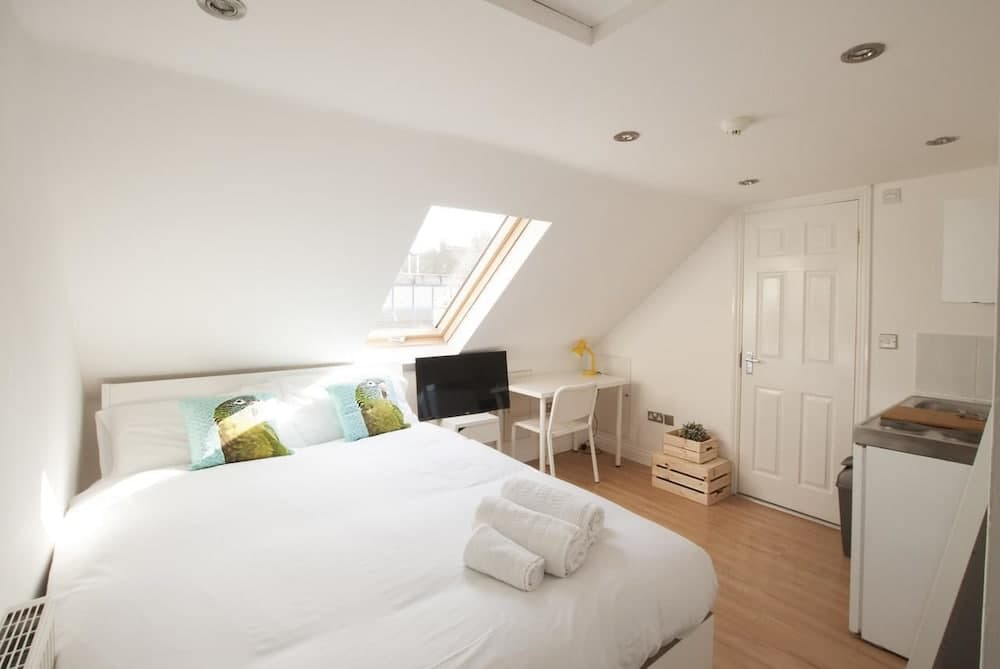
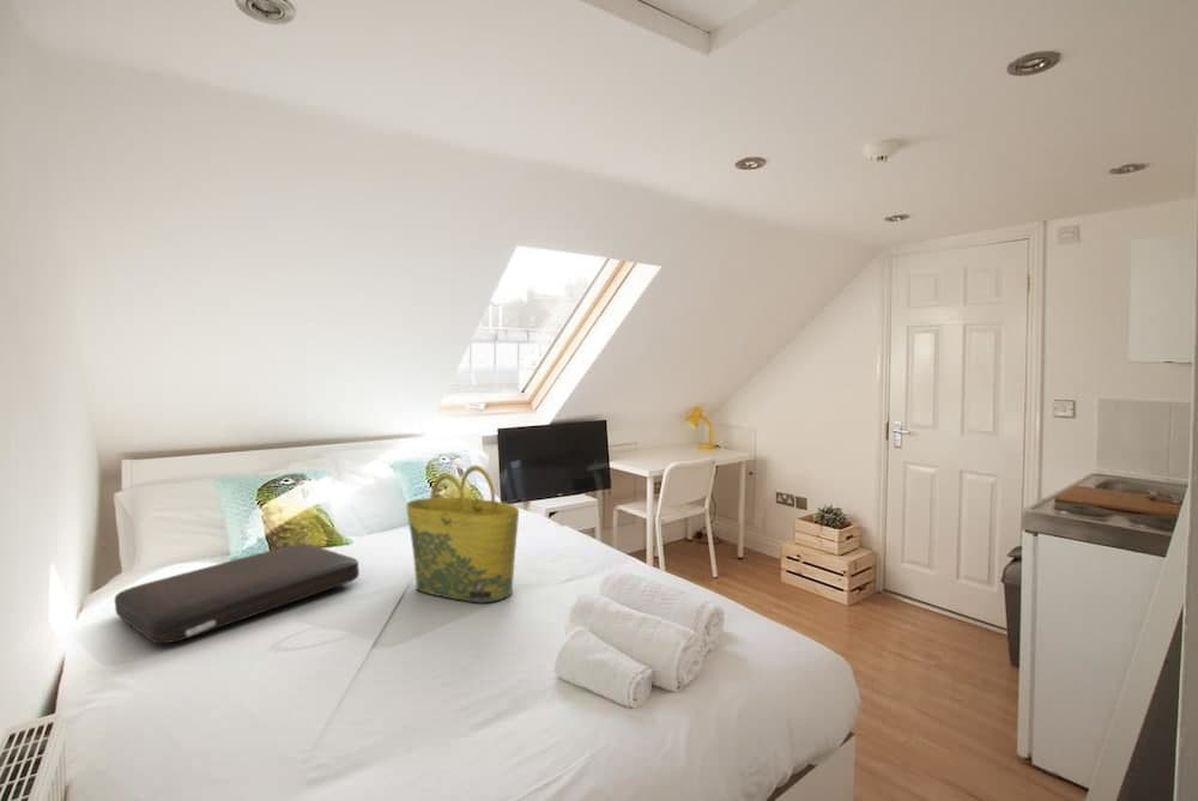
+ tote bag (464, 528)
+ cushion (246, 584)
